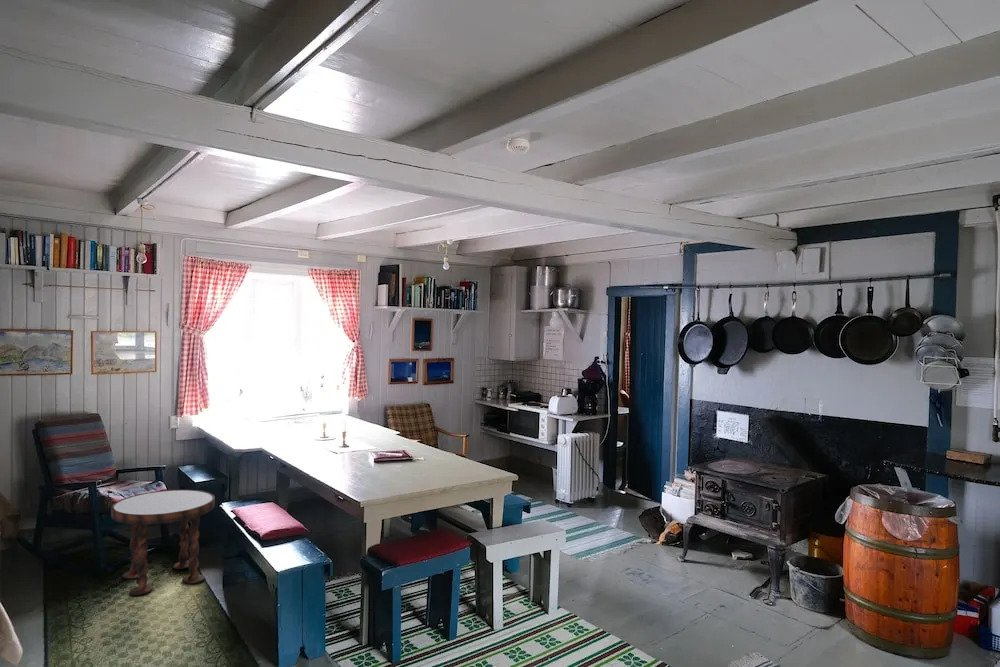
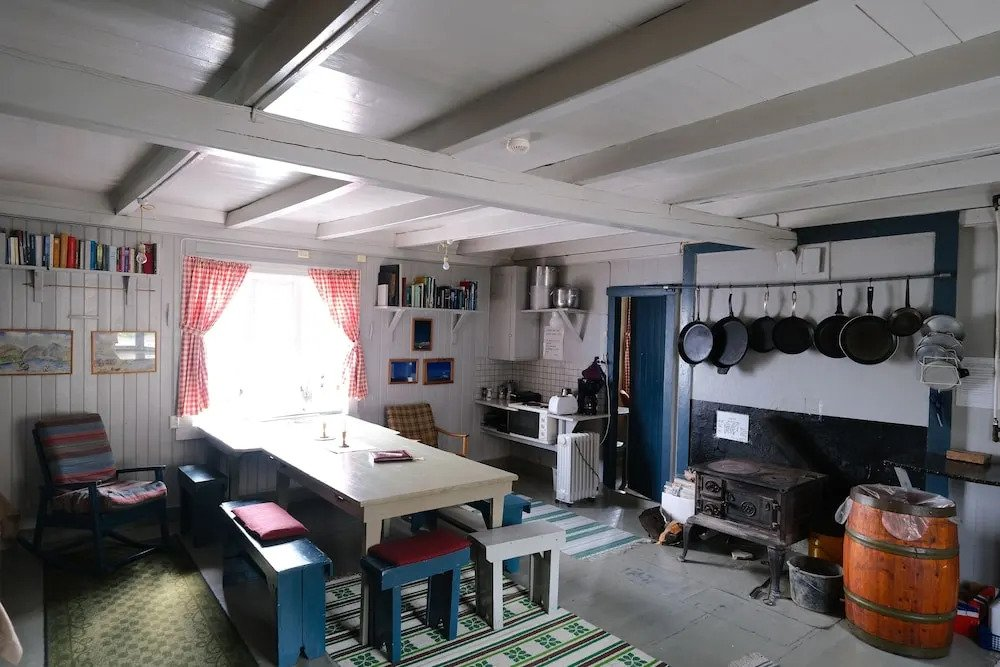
- side table (179, 542)
